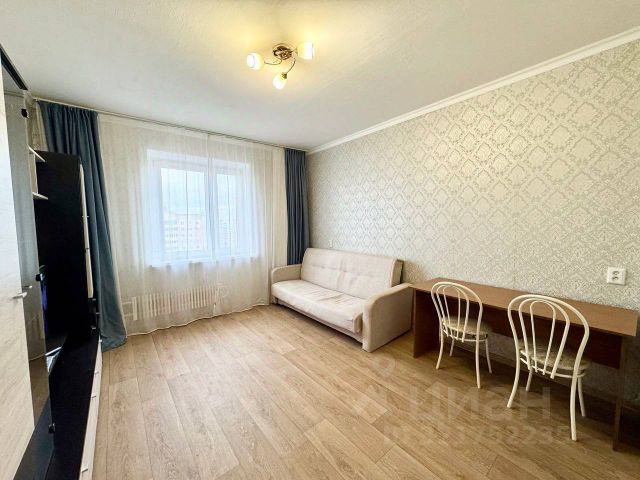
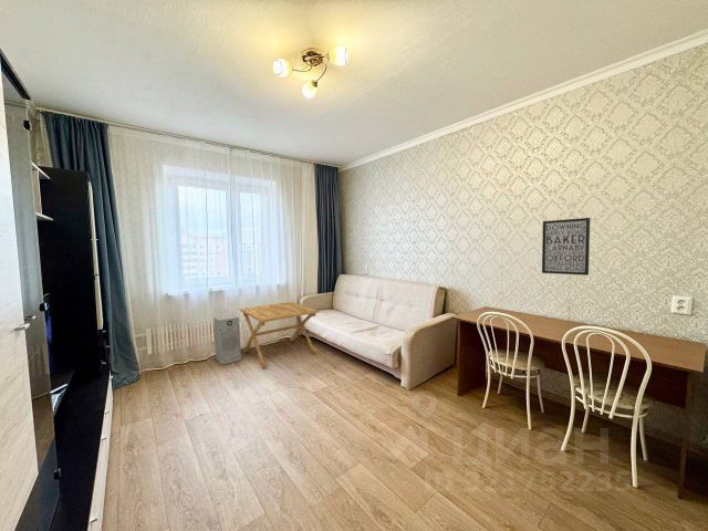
+ side table (279, 330)
+ air purifier (227, 337)
+ wall art (564, 247)
